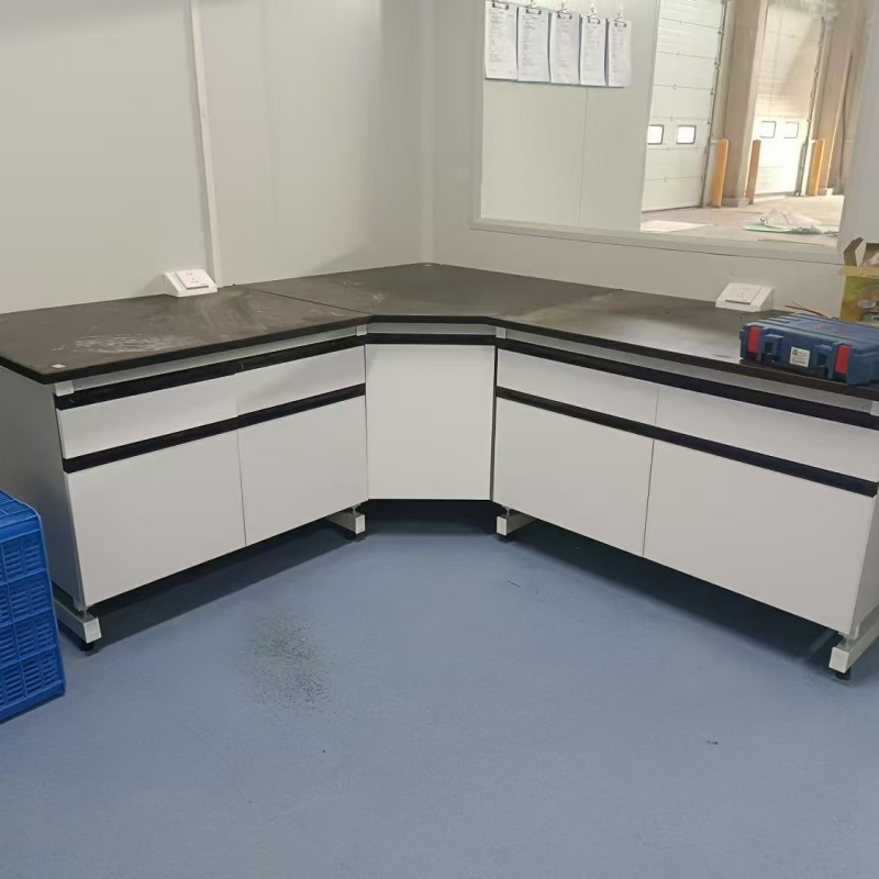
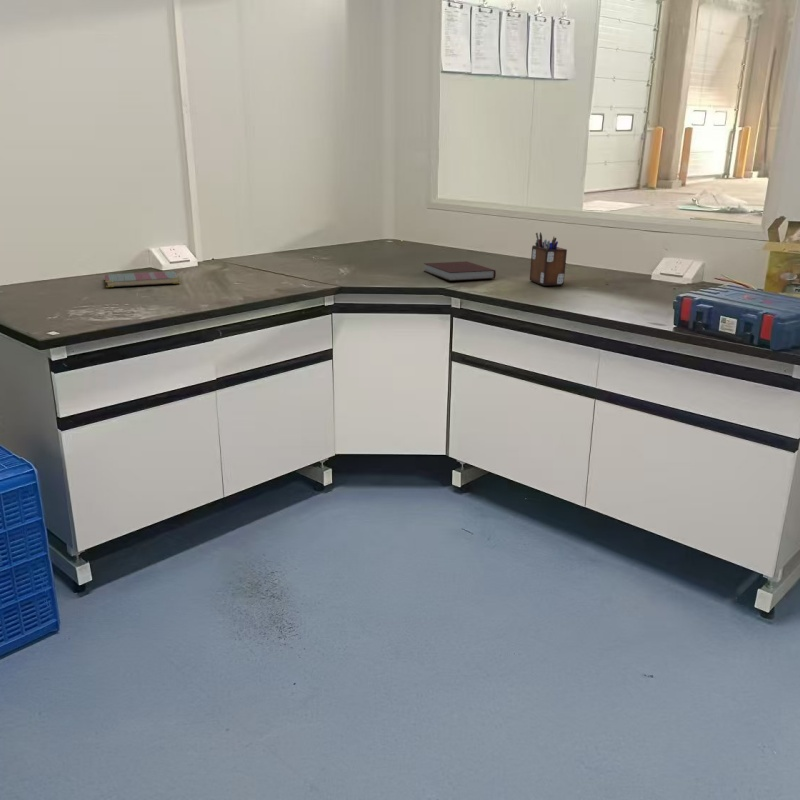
+ binder (142, 278)
+ desk organizer (548, 258)
+ notebook (458, 270)
